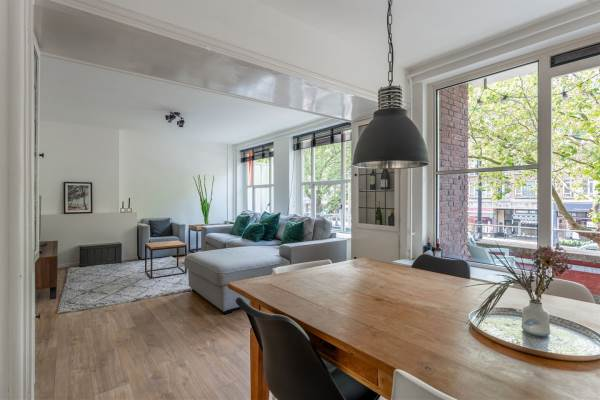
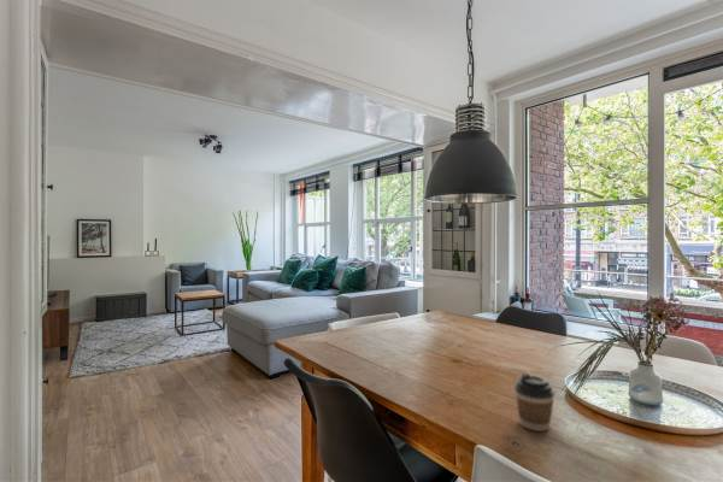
+ coffee cup (534, 400)
